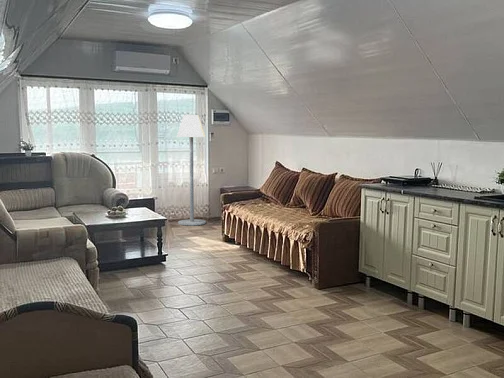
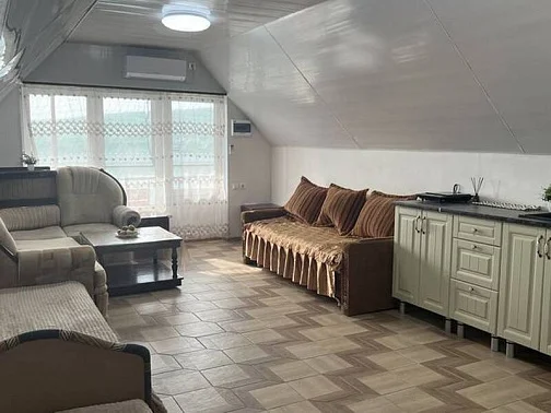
- floor lamp (191, 169)
